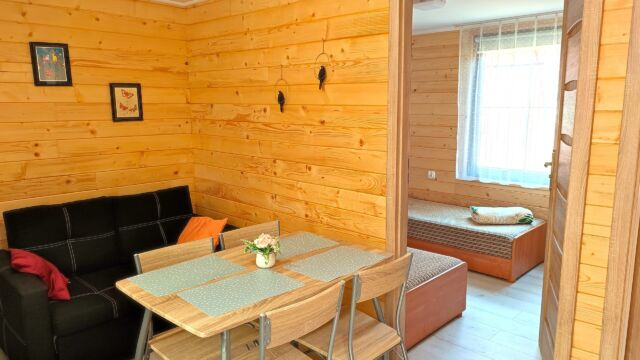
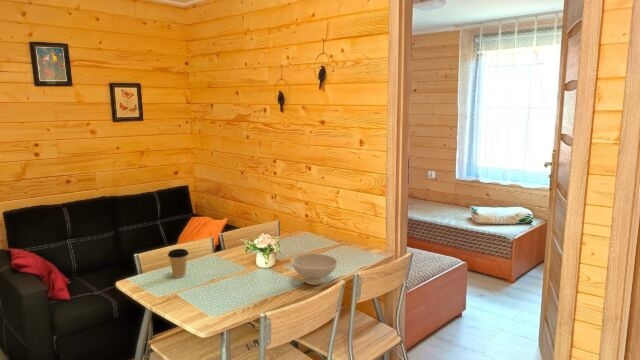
+ bowl (314, 270)
+ coffee cup (178, 262)
